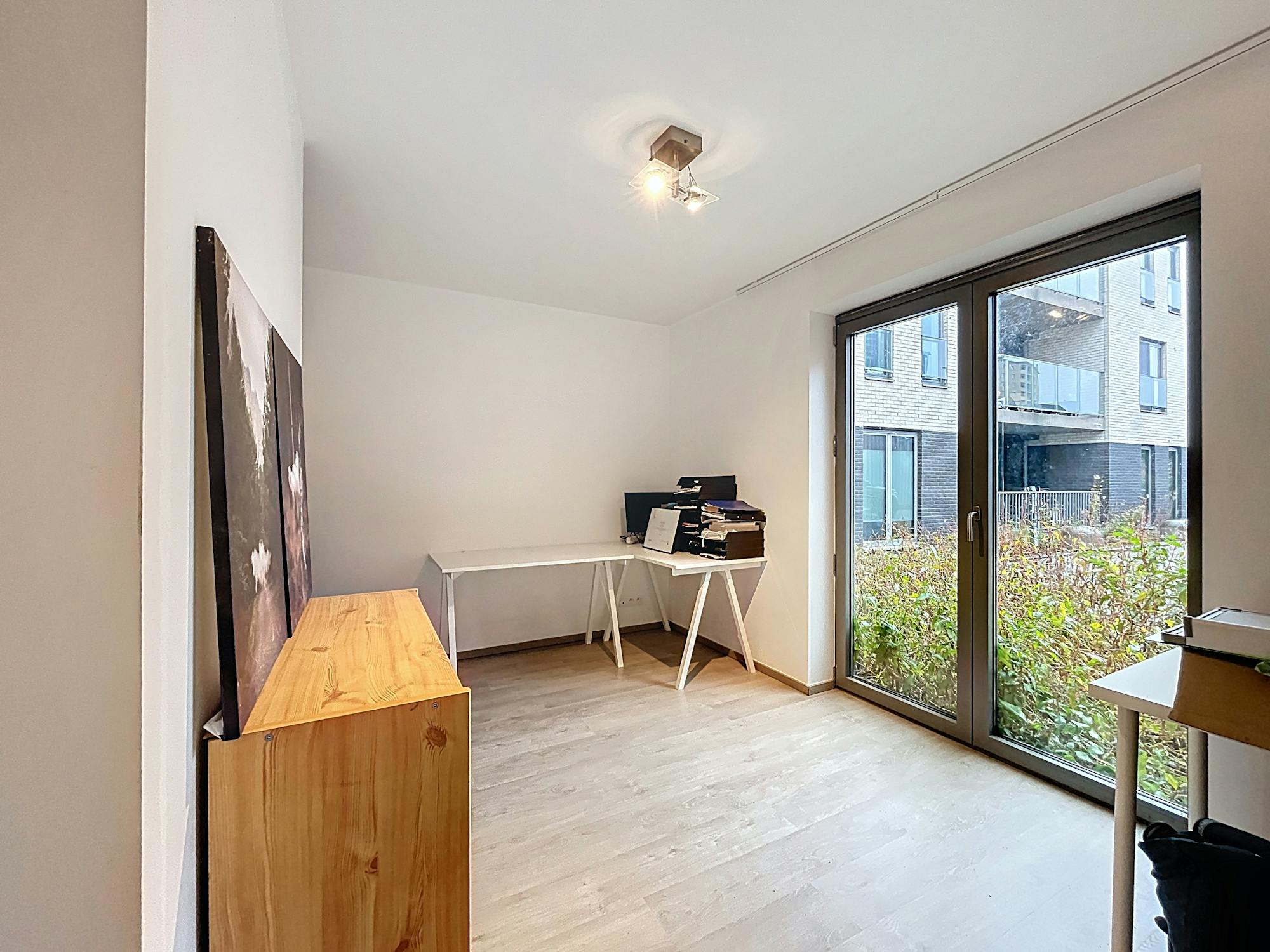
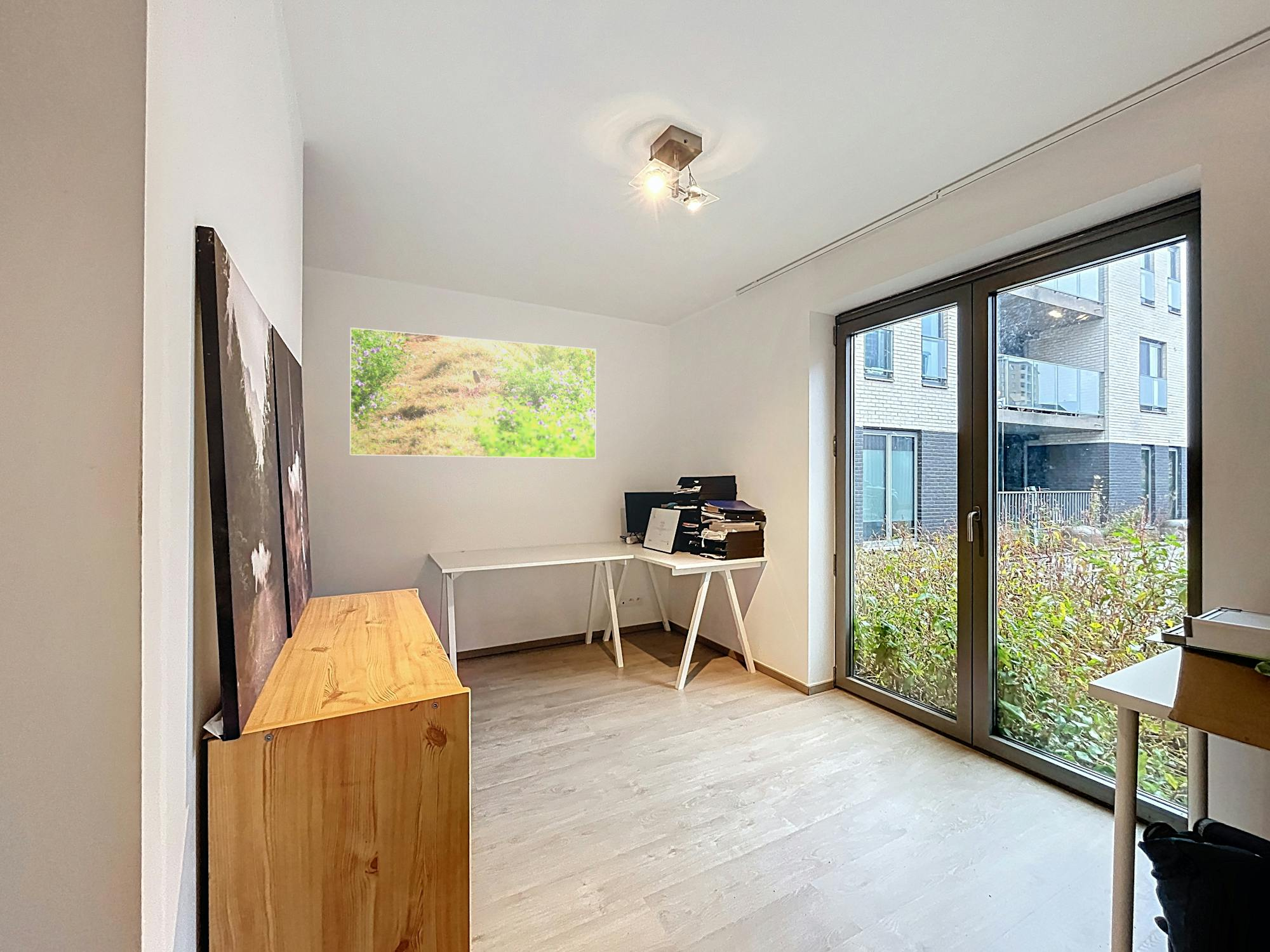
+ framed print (482, 398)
